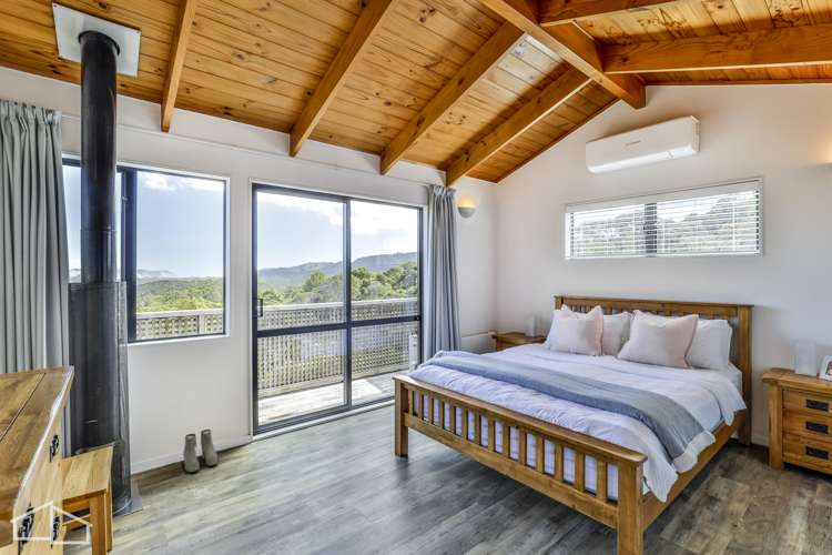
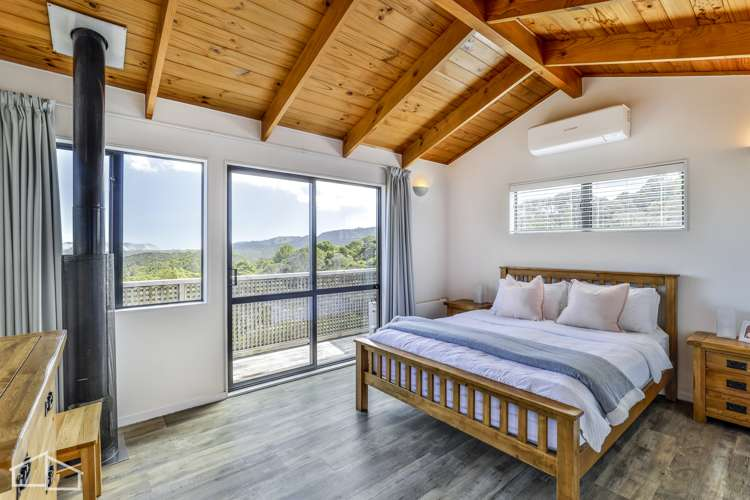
- boots (202, 448)
